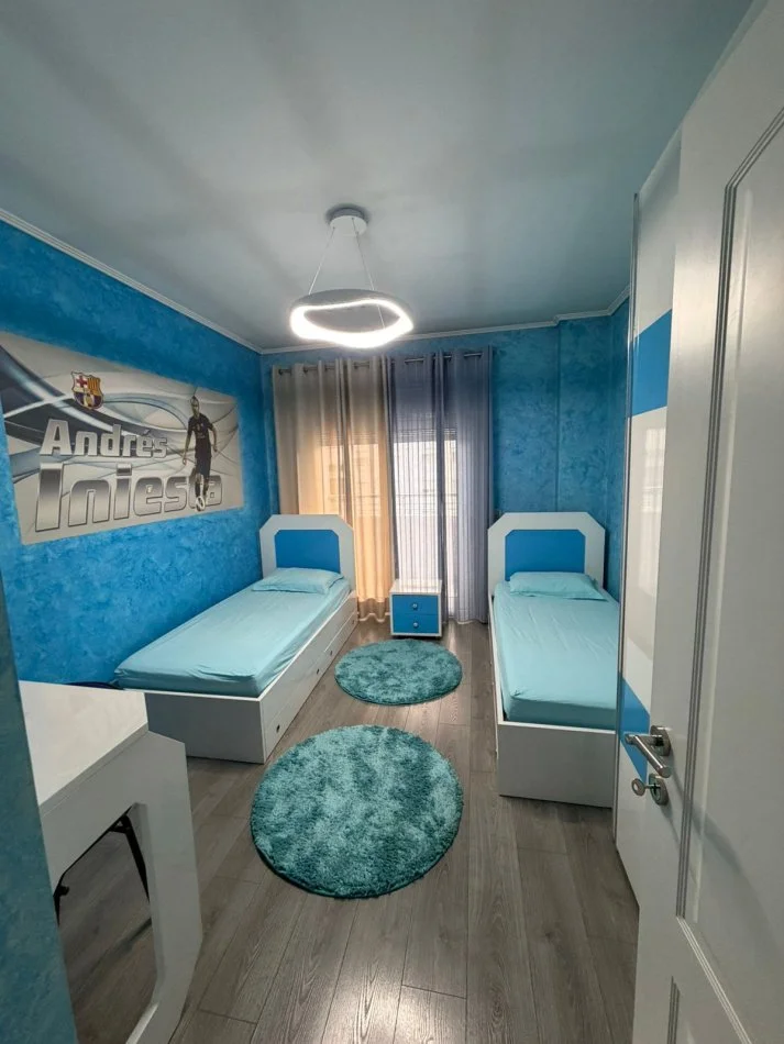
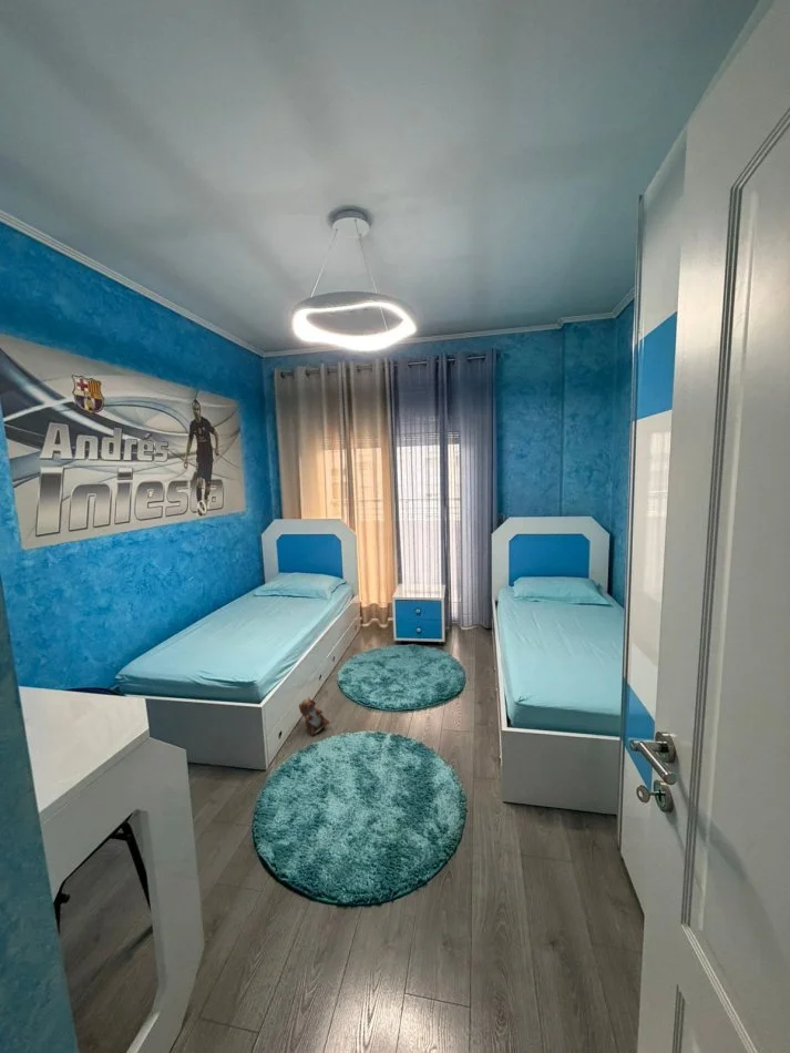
+ plush toy (311, 714)
